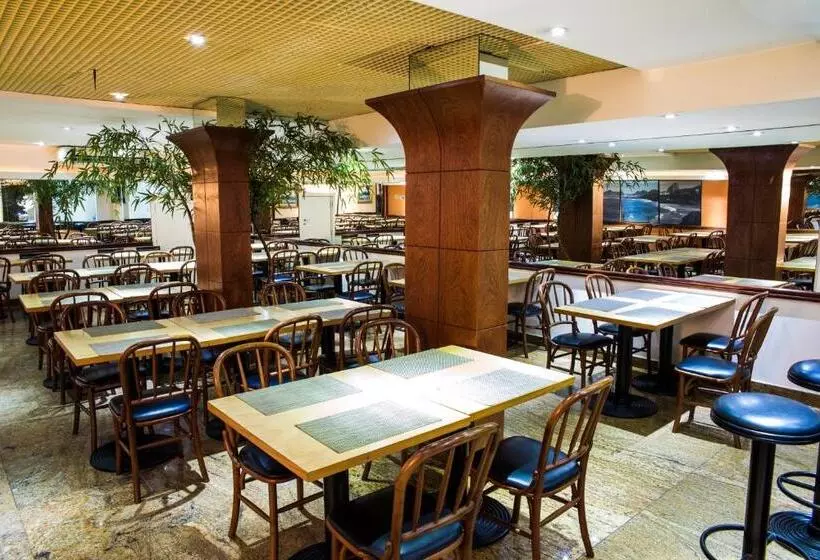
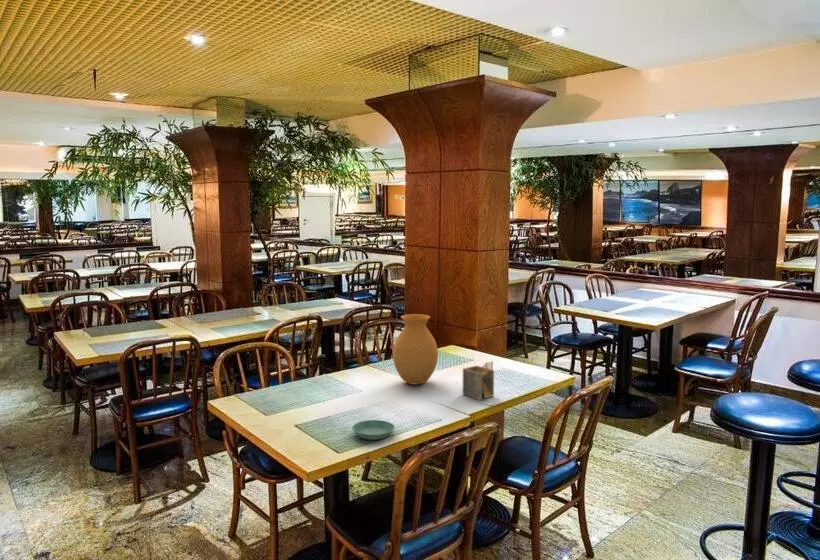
+ saucer (373, 430)
+ napkin holder (478, 377)
+ vase (415, 349)
